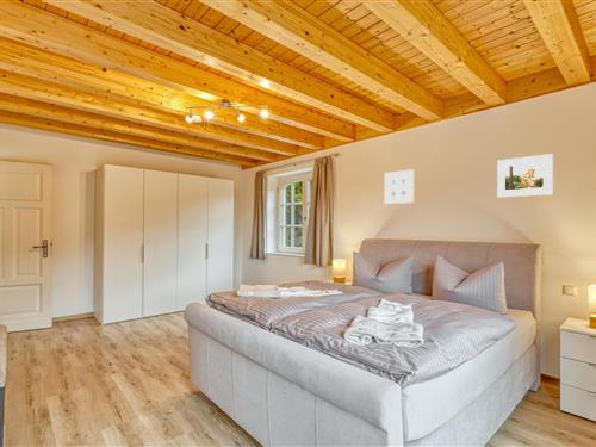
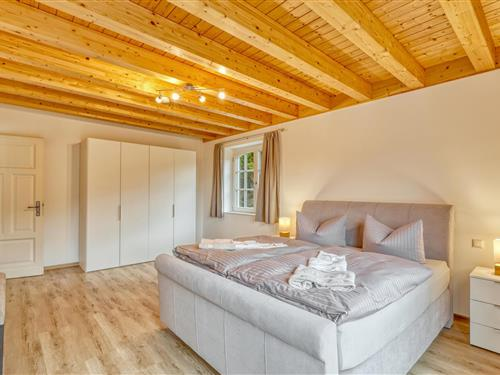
- wall art (398, 187)
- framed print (523, 176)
